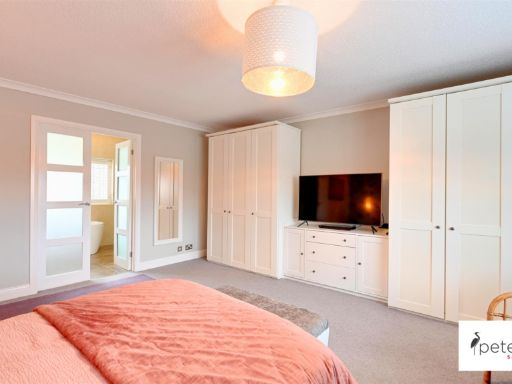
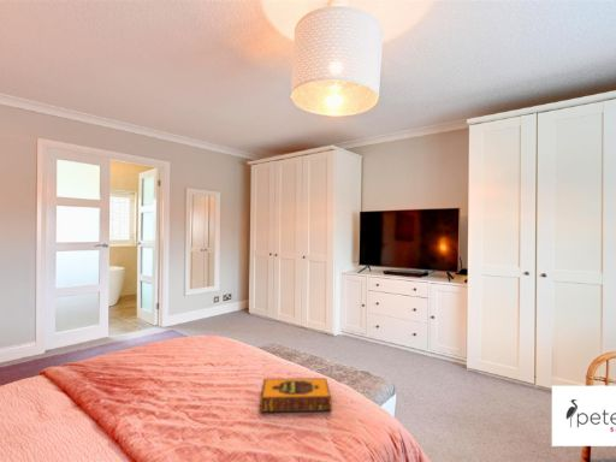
+ hardback book (295, 395)
